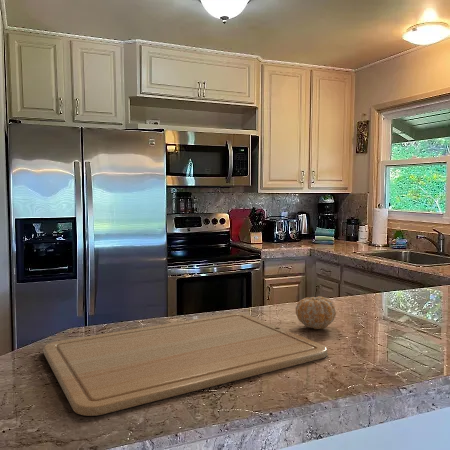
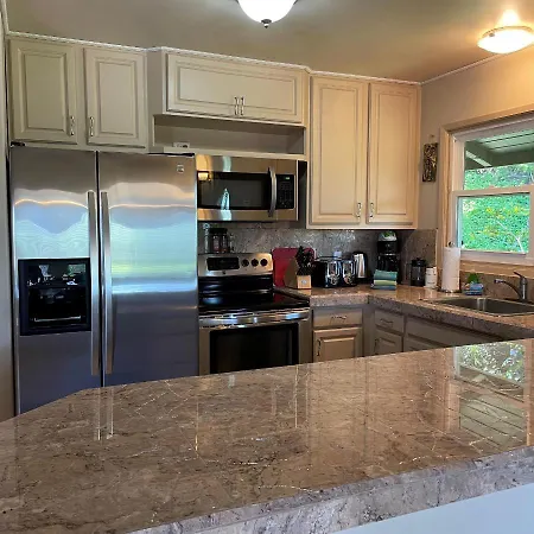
- fruit (315, 312)
- chopping board (185, 349)
